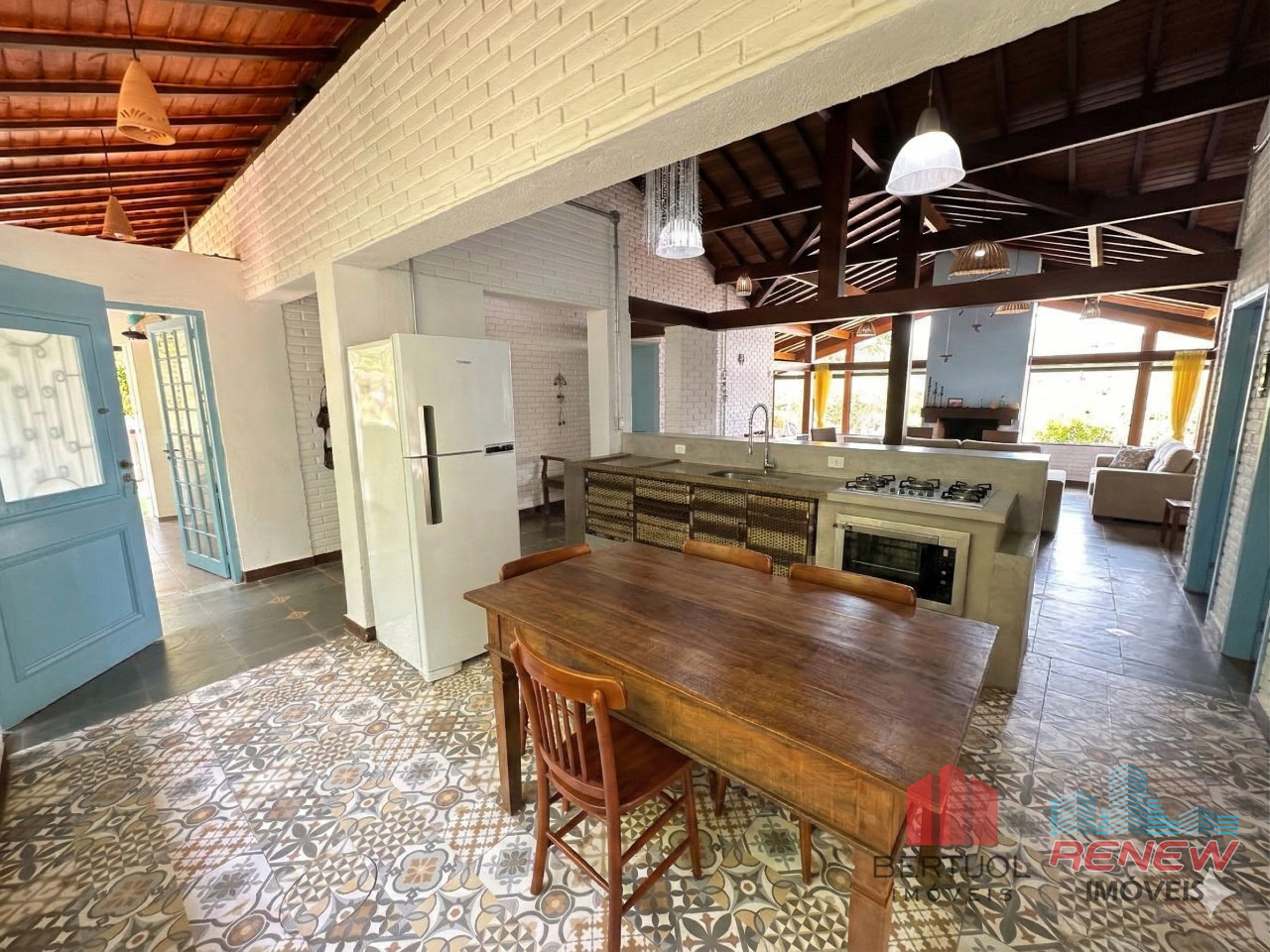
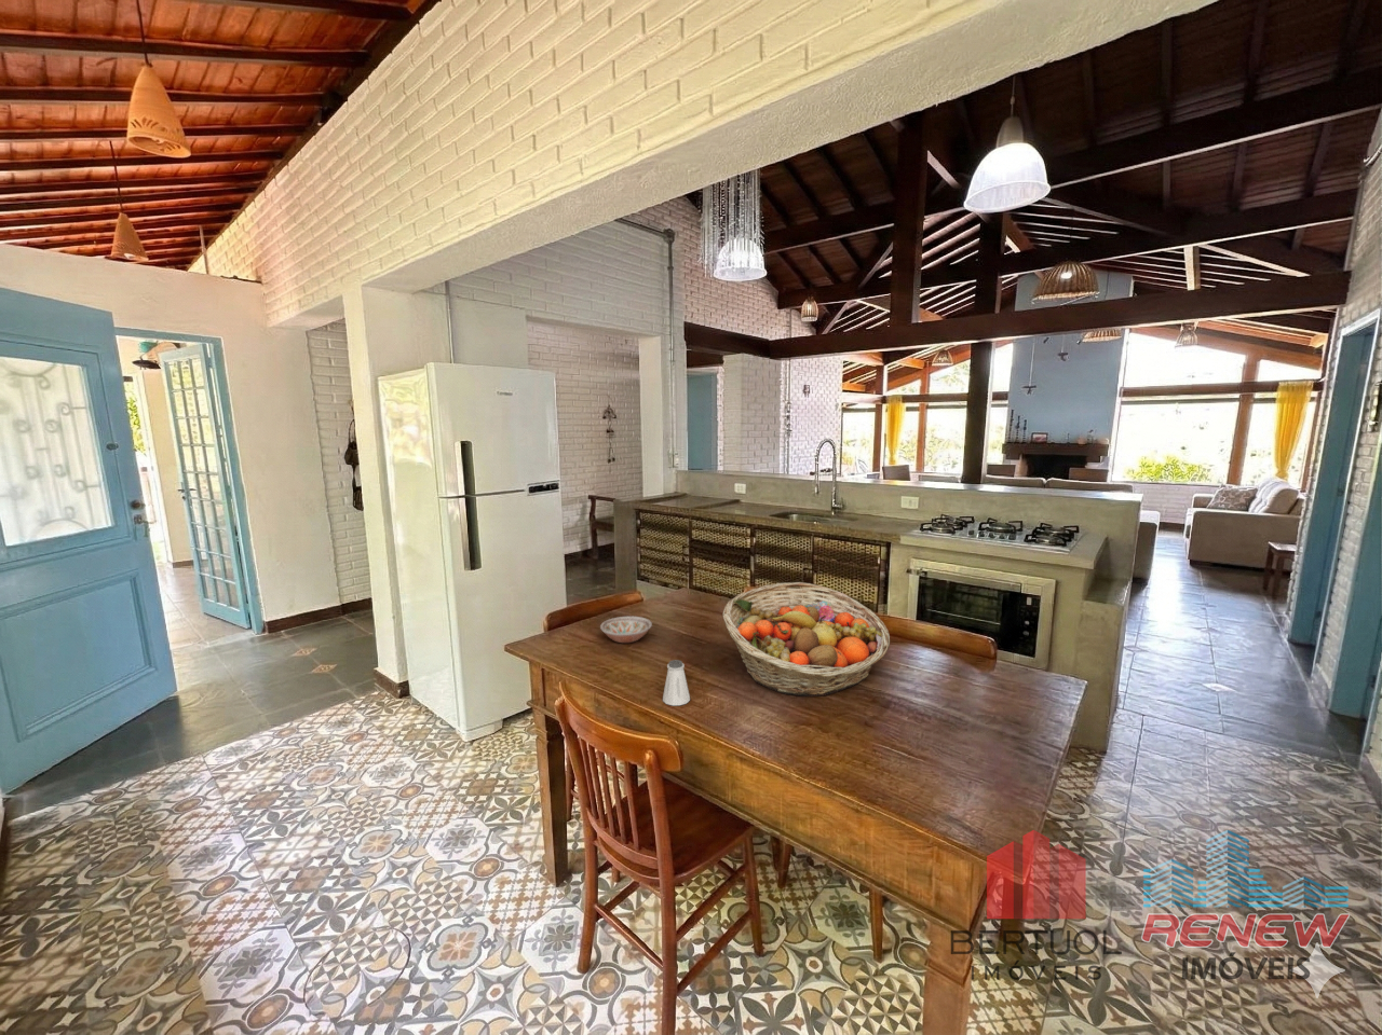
+ fruit basket (805, 635)
+ bowl (626, 631)
+ saltshaker (676, 681)
